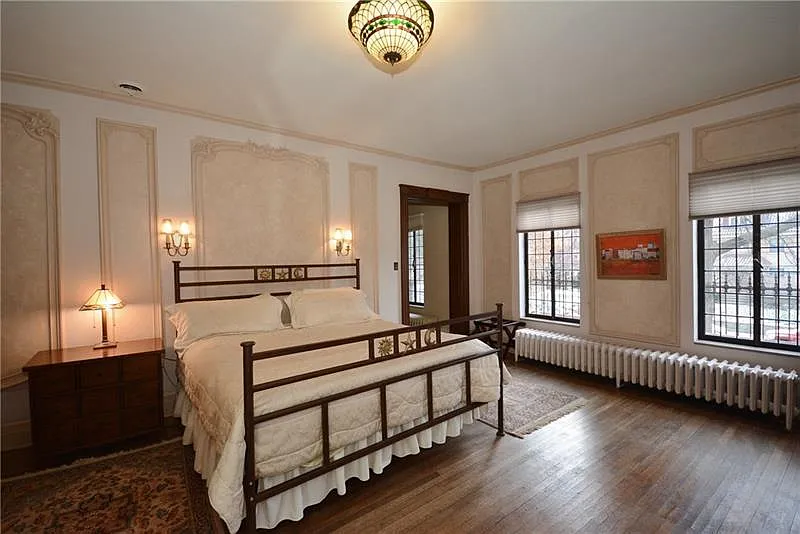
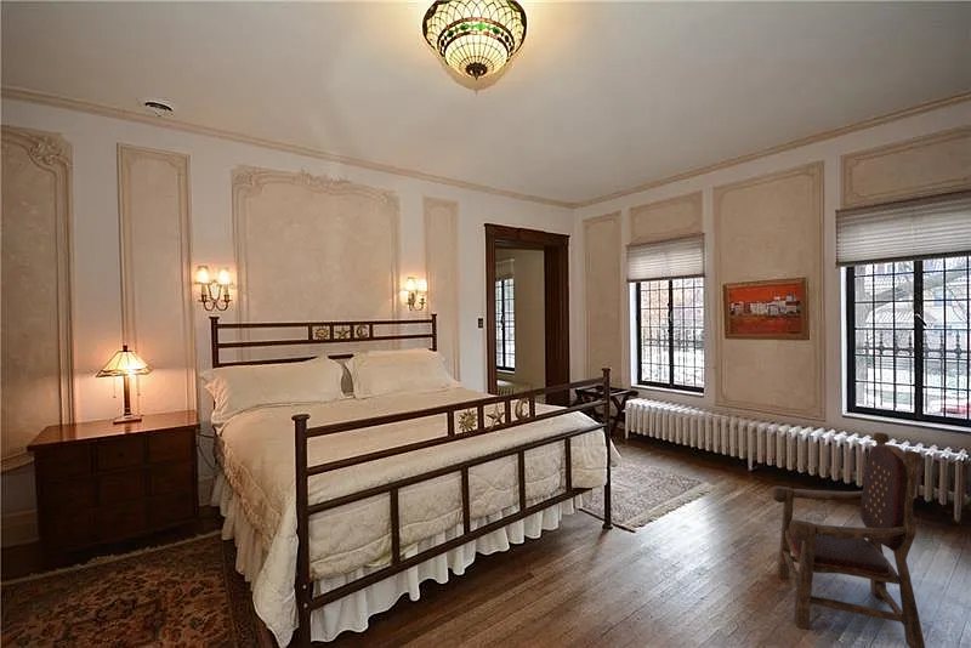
+ armchair (839, 527)
